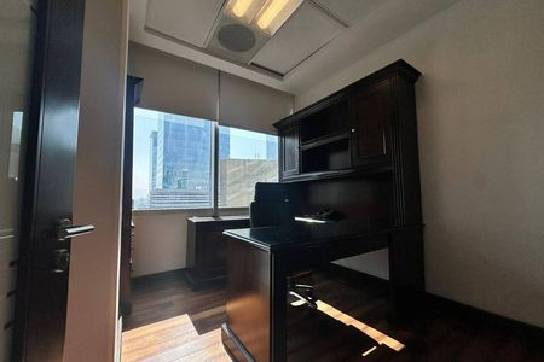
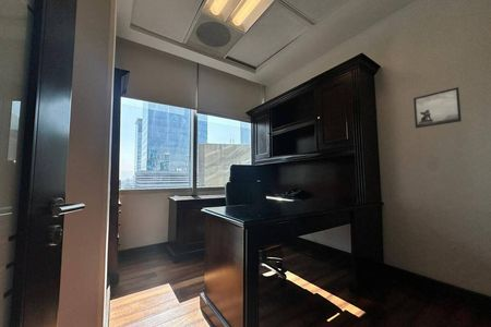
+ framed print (435, 109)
